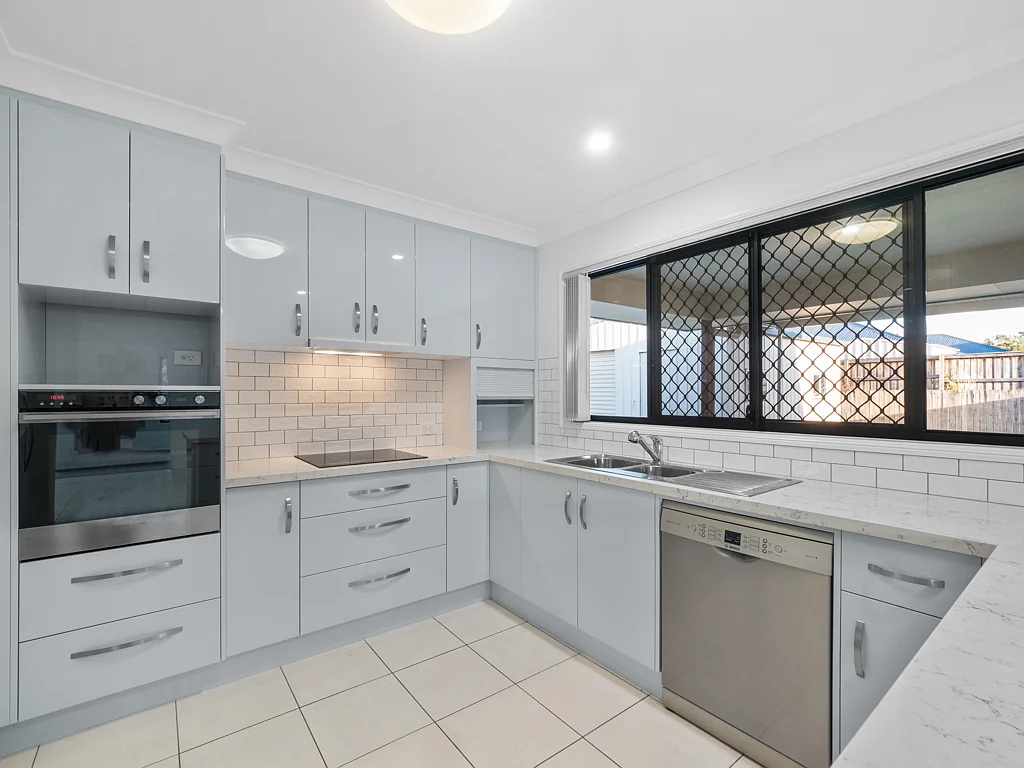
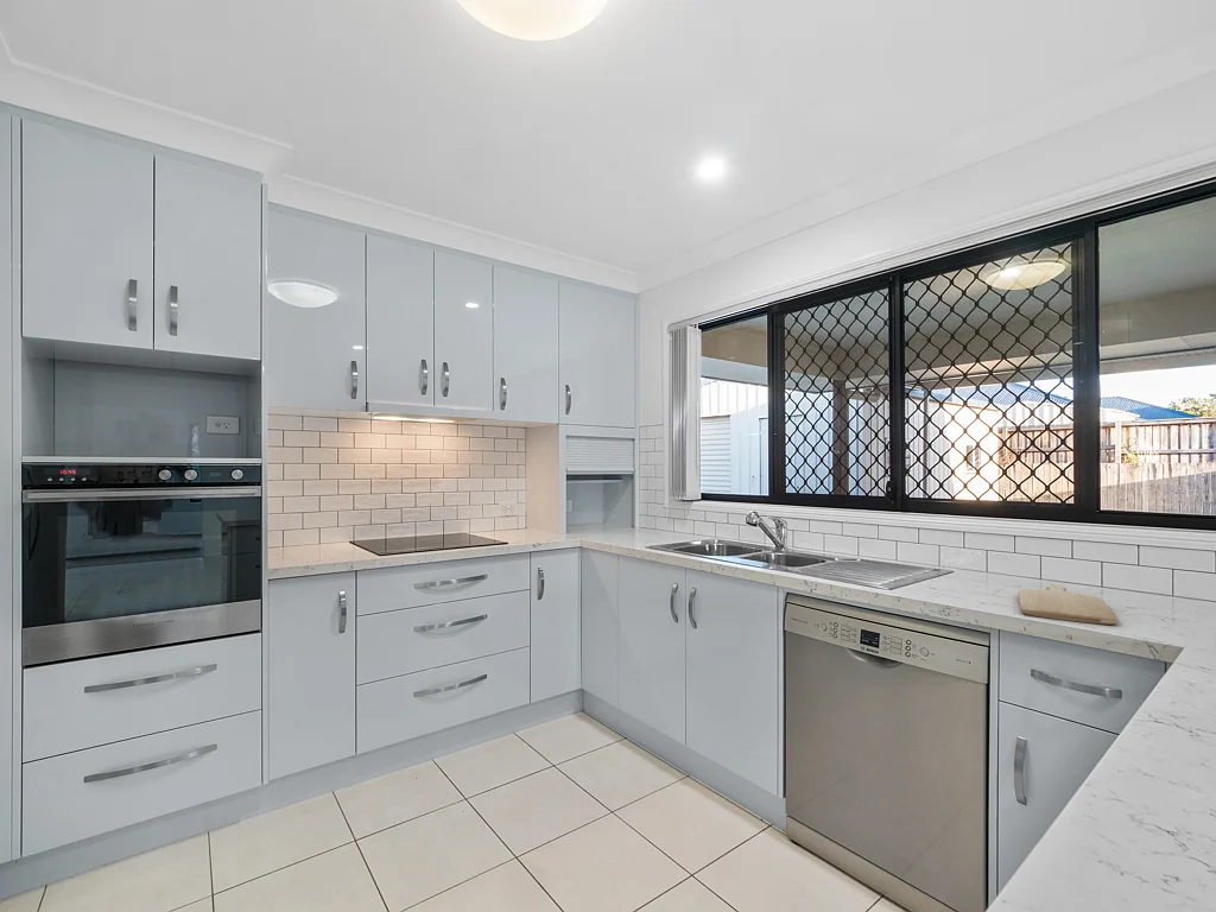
+ chopping board (1060, 601)
